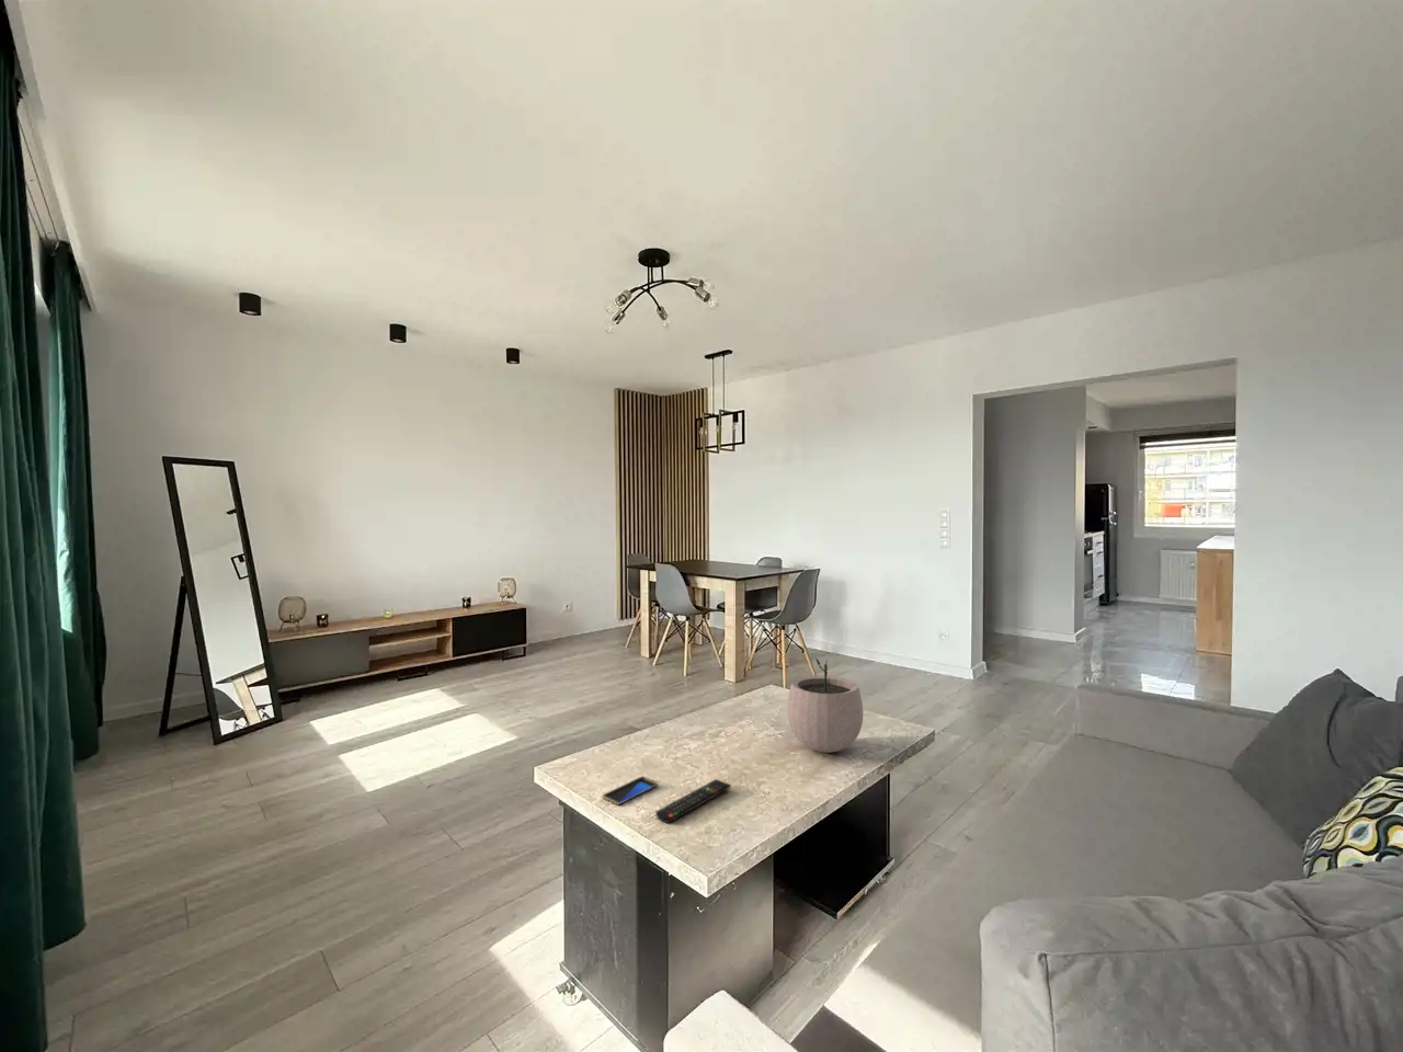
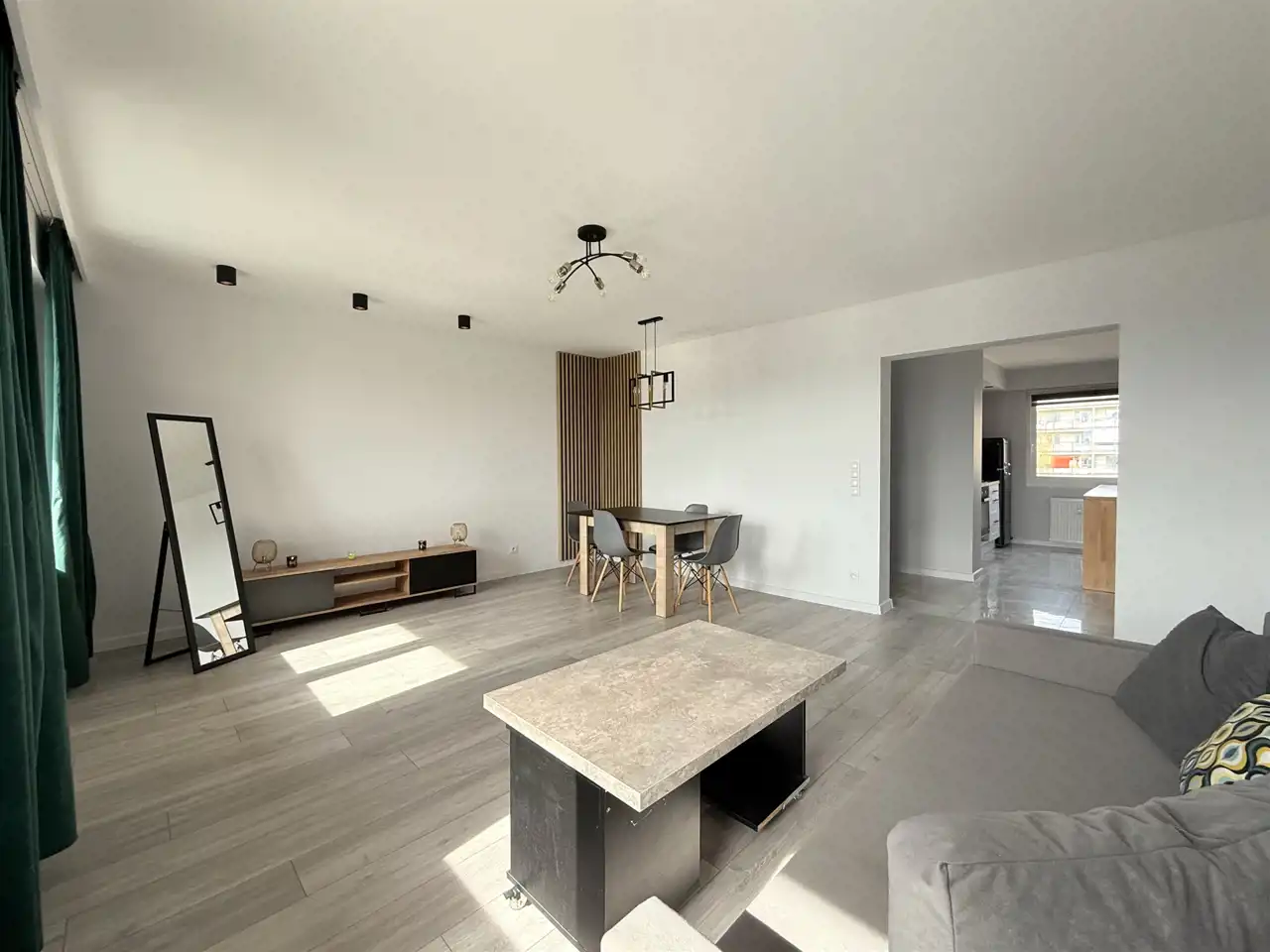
- remote control (694, 800)
- plant pot (824, 702)
- smartphone (631, 789)
